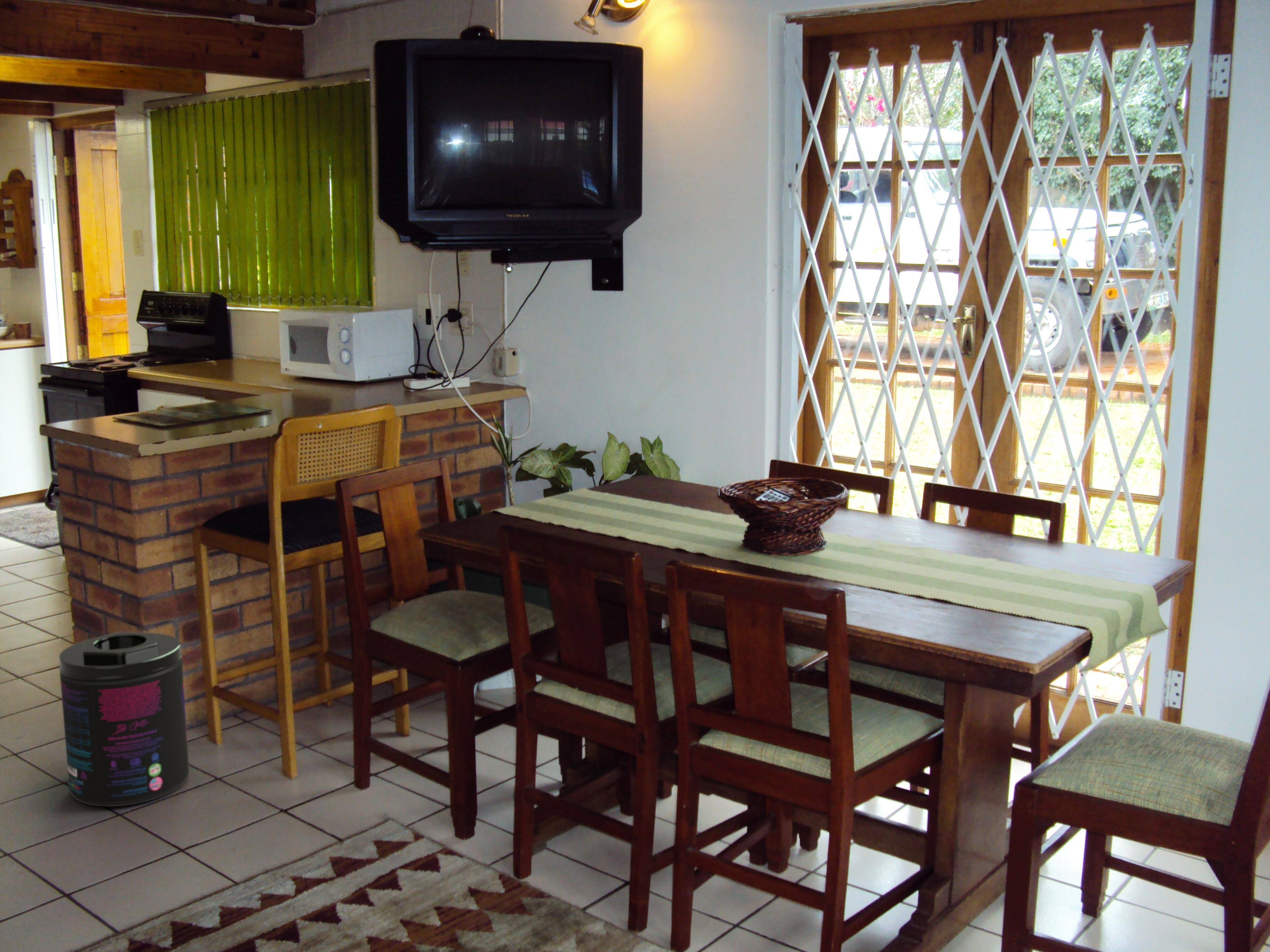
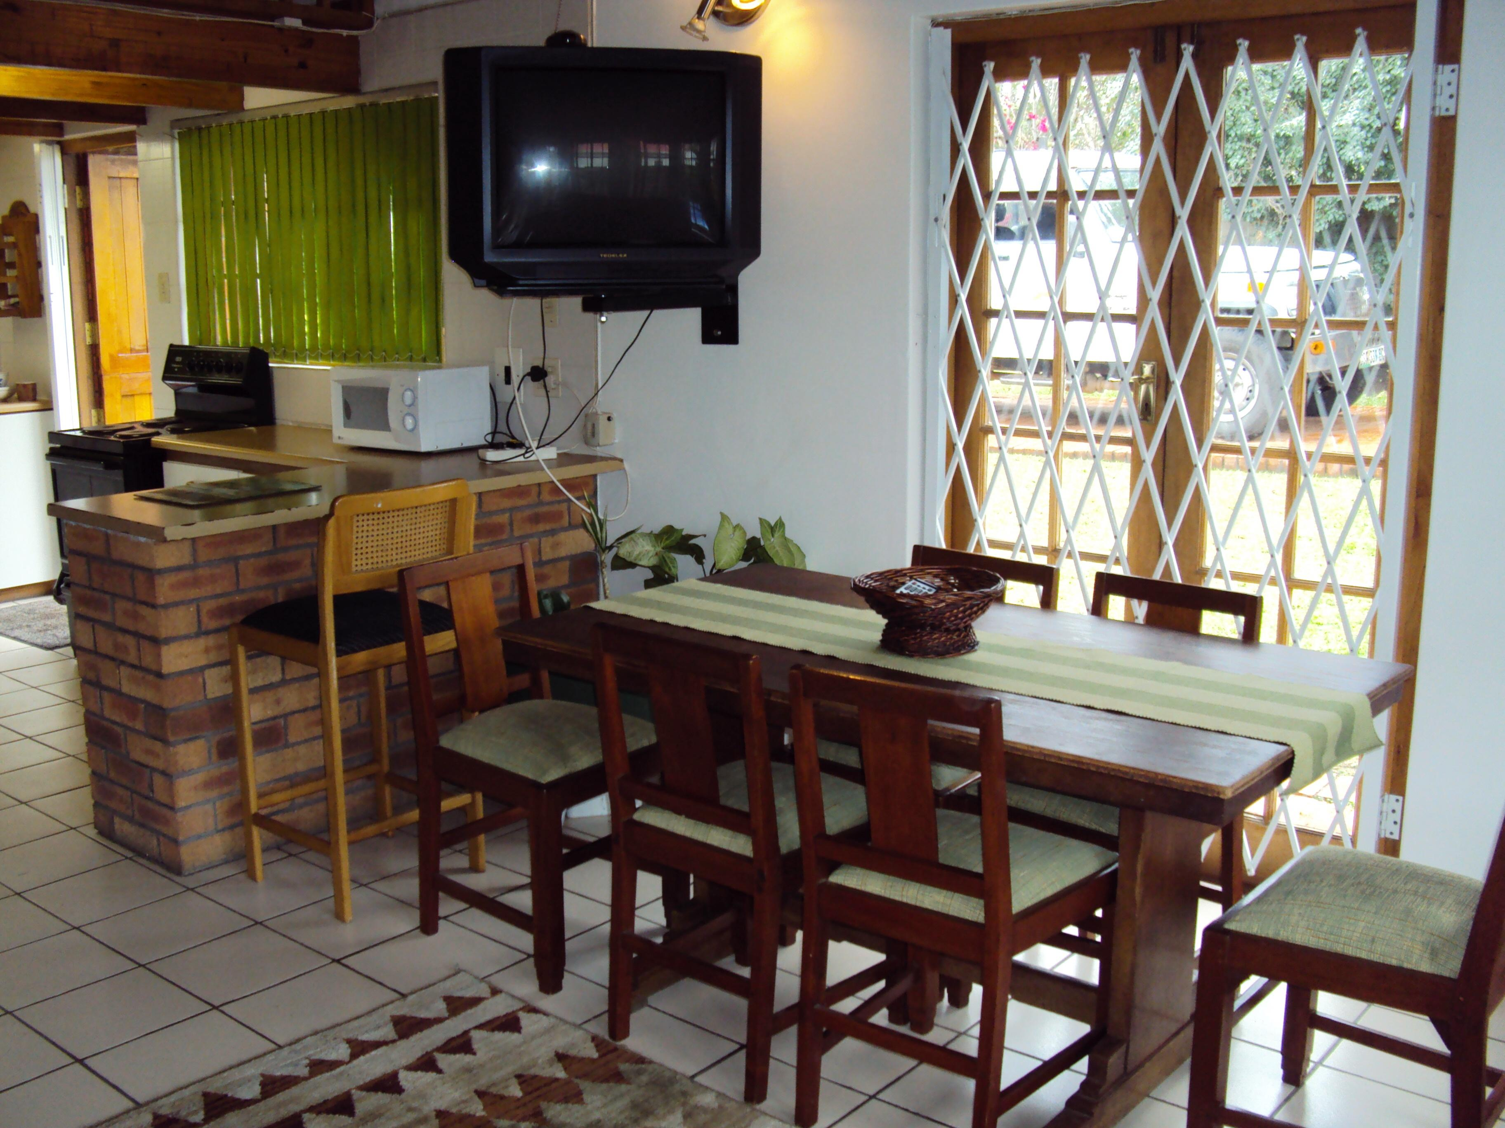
- supplement container (125, 714)
